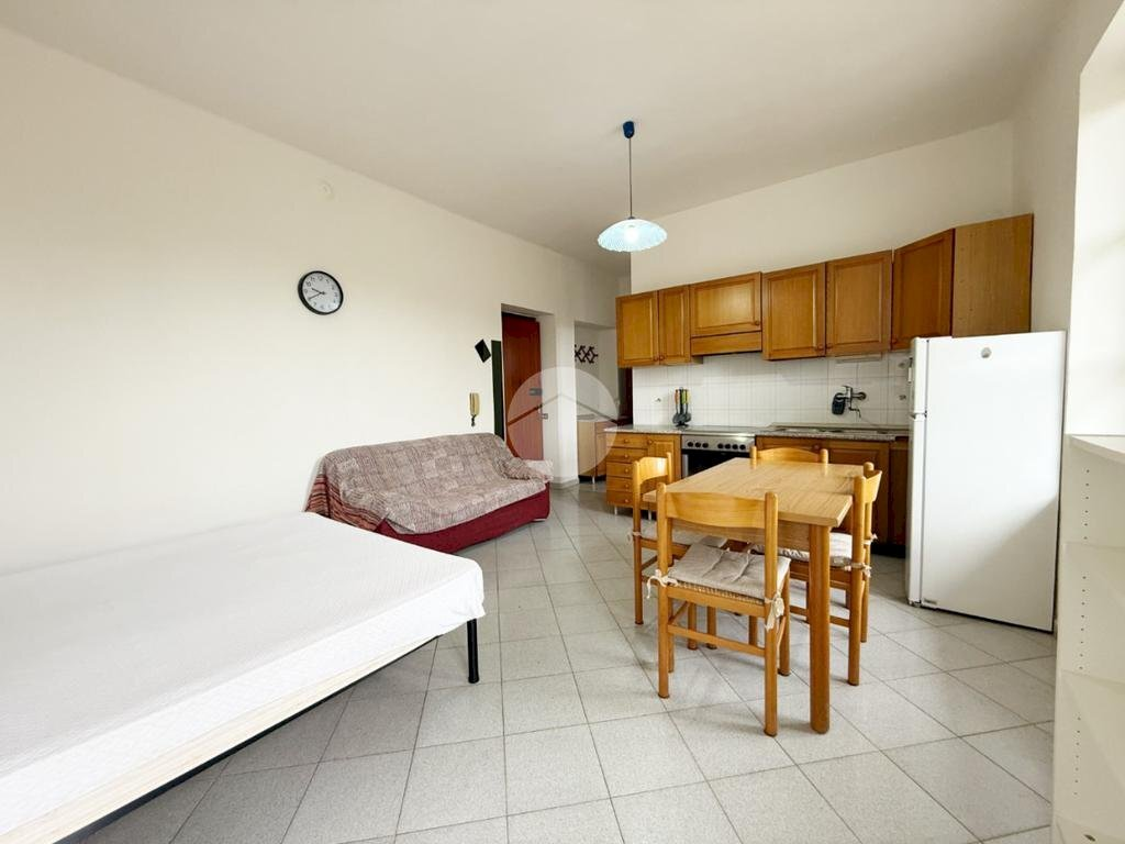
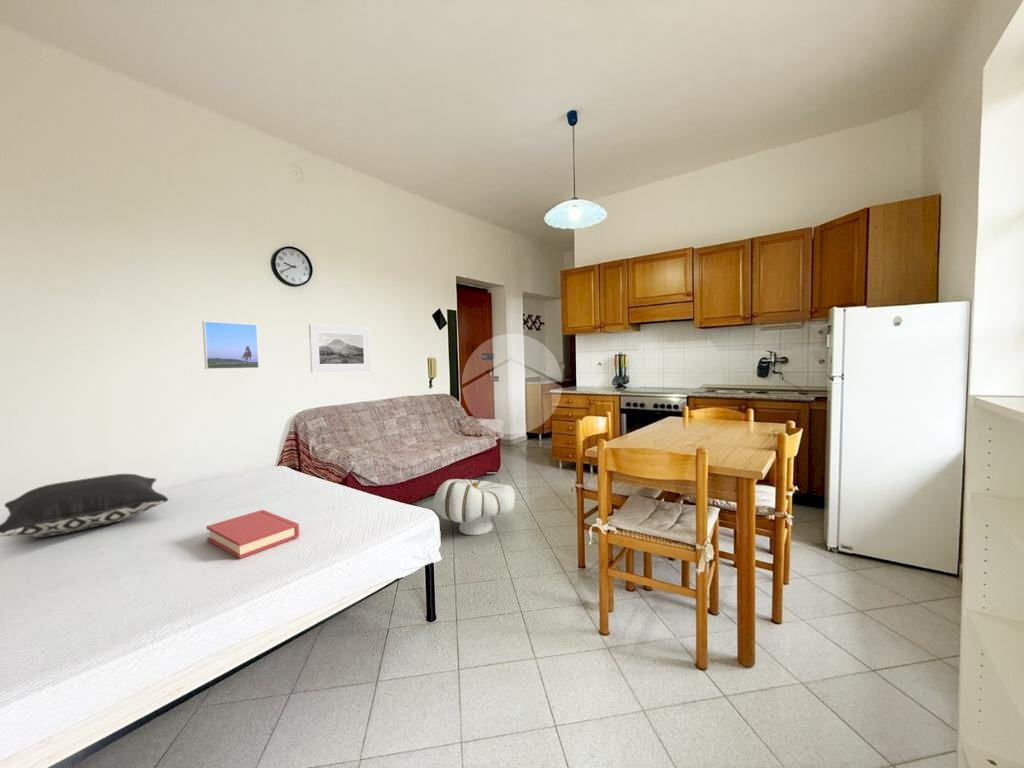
+ ottoman (473, 502)
+ pillow (87, 502)
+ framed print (232, 345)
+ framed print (341, 348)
+ hardback book (253, 531)
